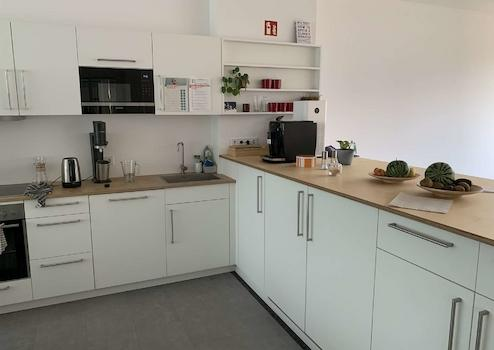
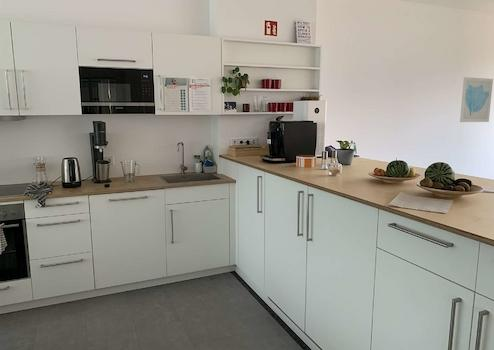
+ wall art (476, 100)
